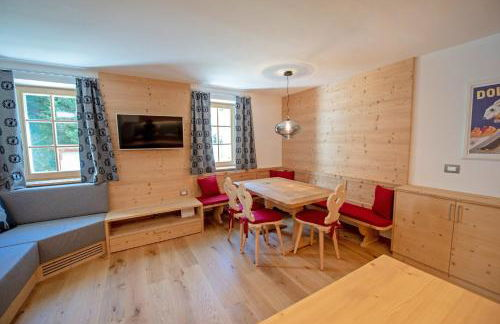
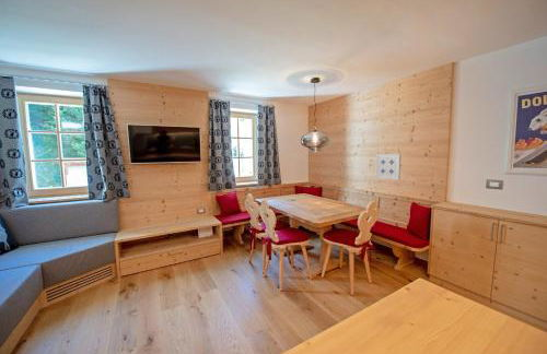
+ wall art (387, 166)
